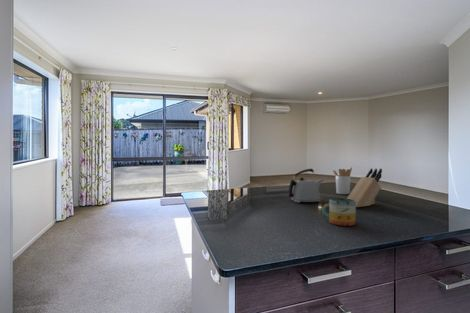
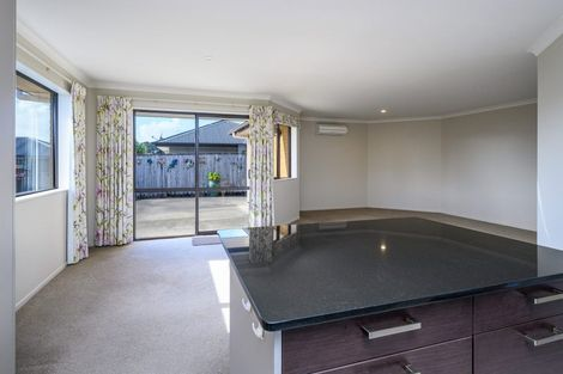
- knife block (364, 186)
- mug (338, 210)
- utensil holder (343, 180)
- kettle (306, 184)
